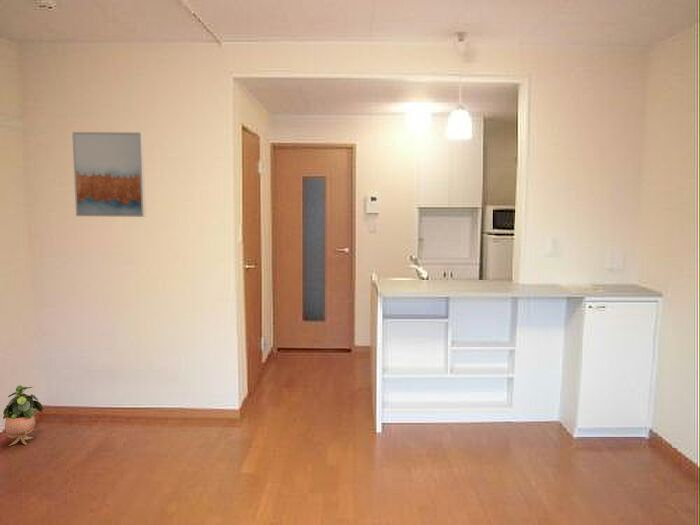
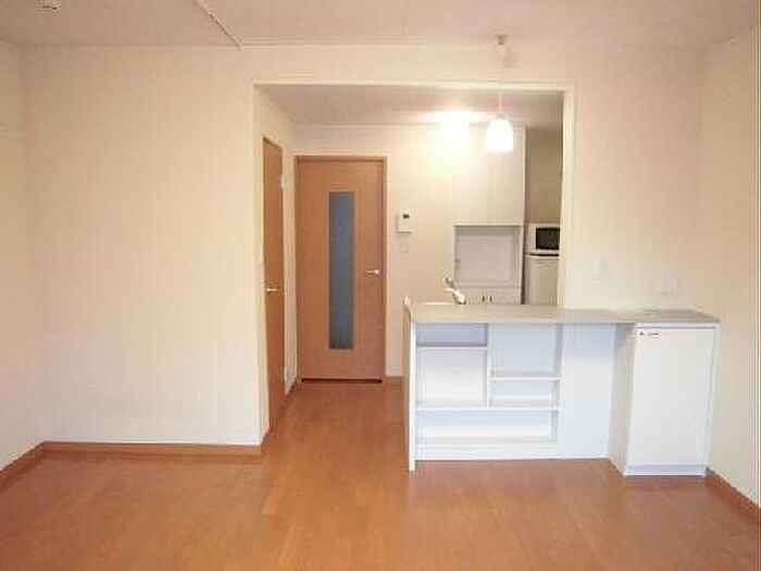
- potted plant (22, 413)
- wall art (109, 174)
